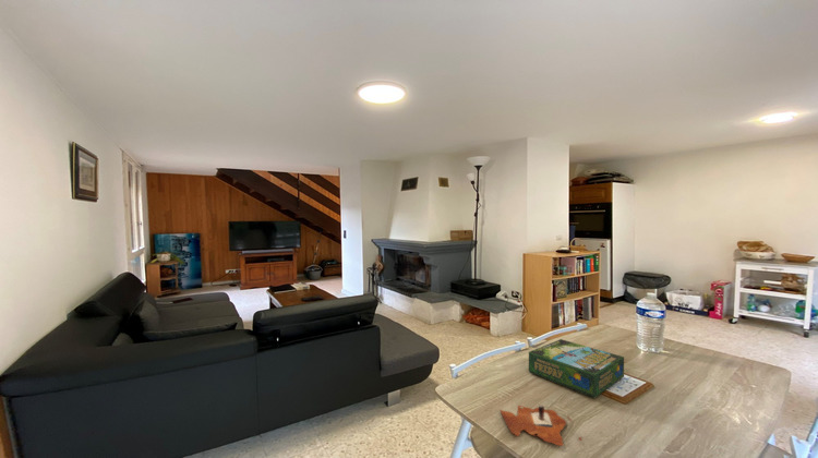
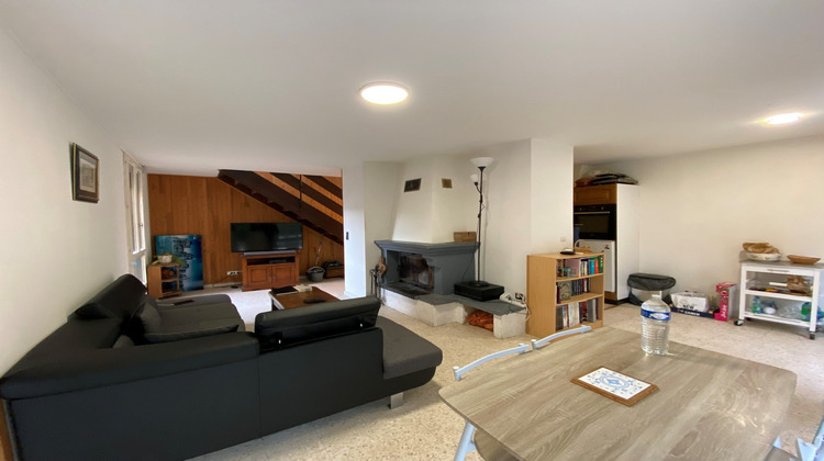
- board game (575, 364)
- candle (539, 417)
